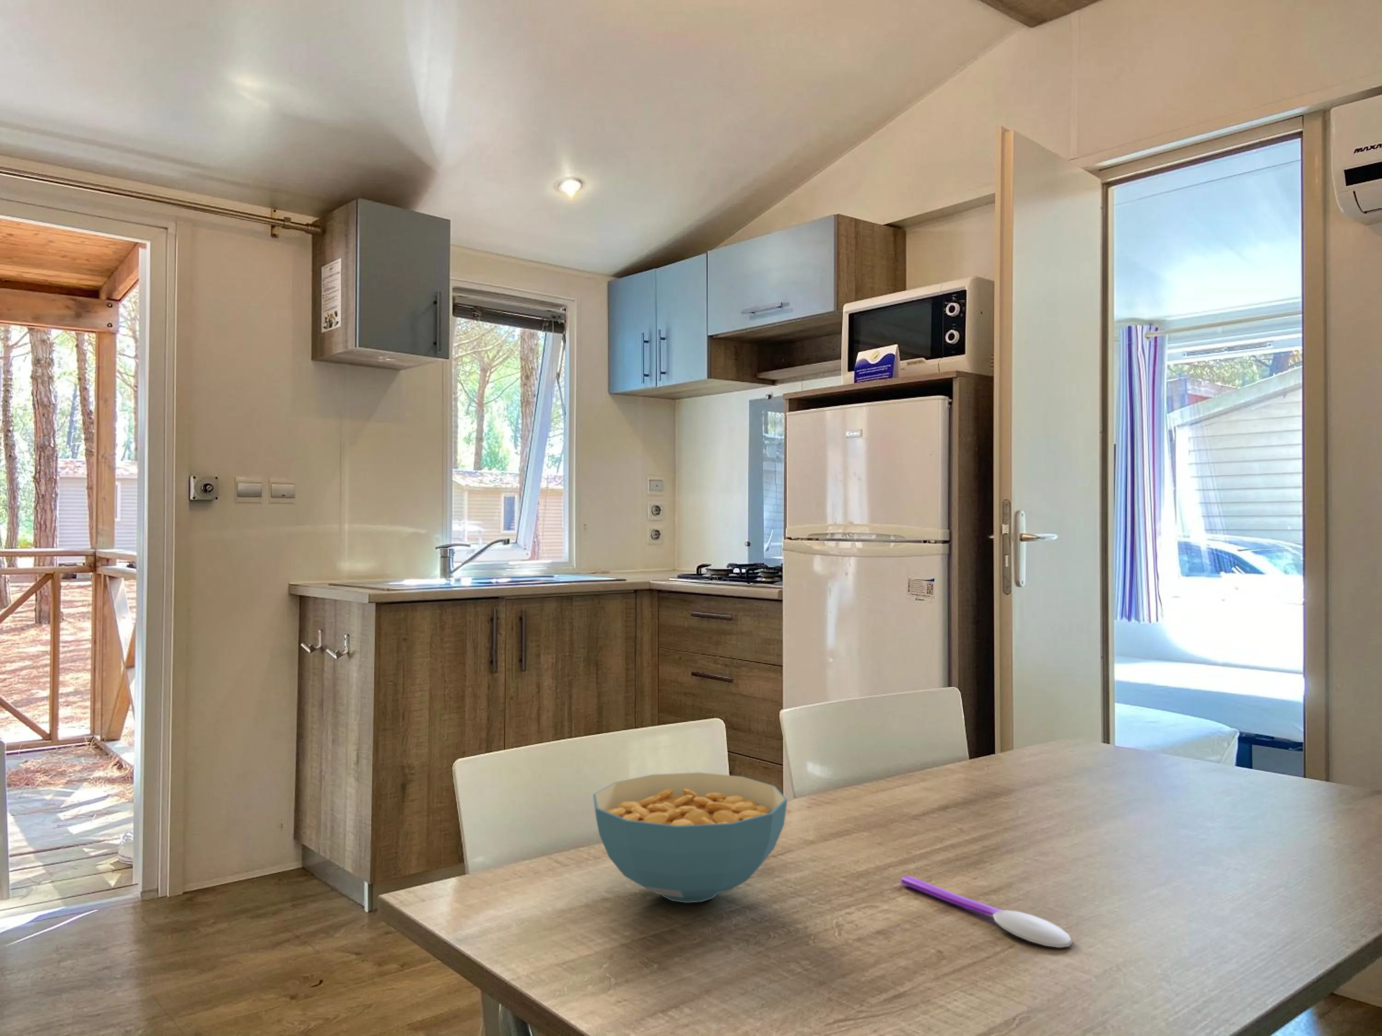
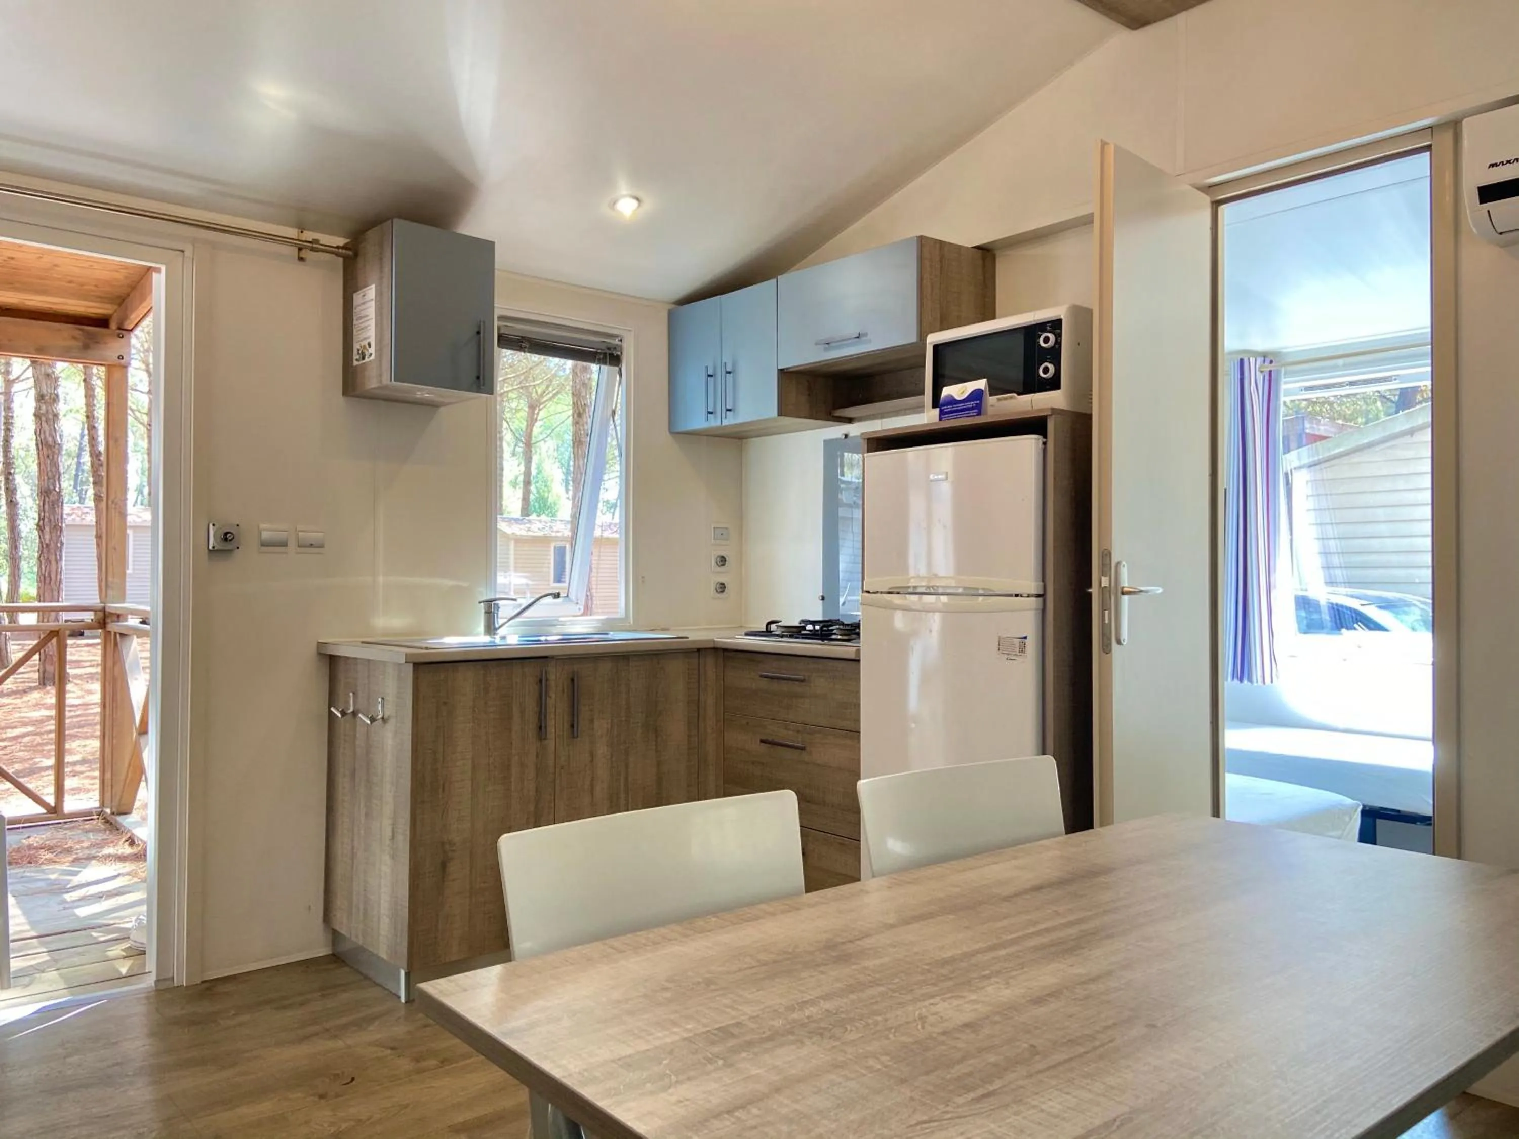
- spoon (979, 906)
- cereal bowl (689, 844)
